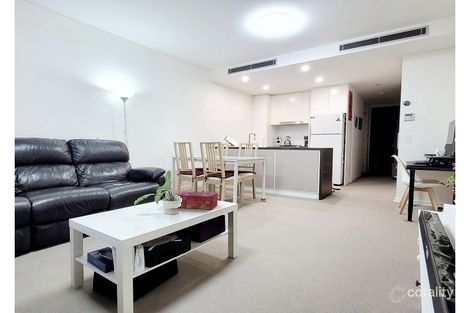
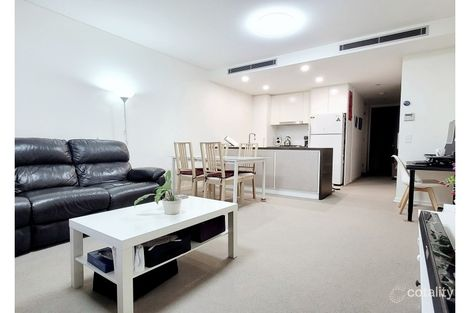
- tissue box (197, 199)
